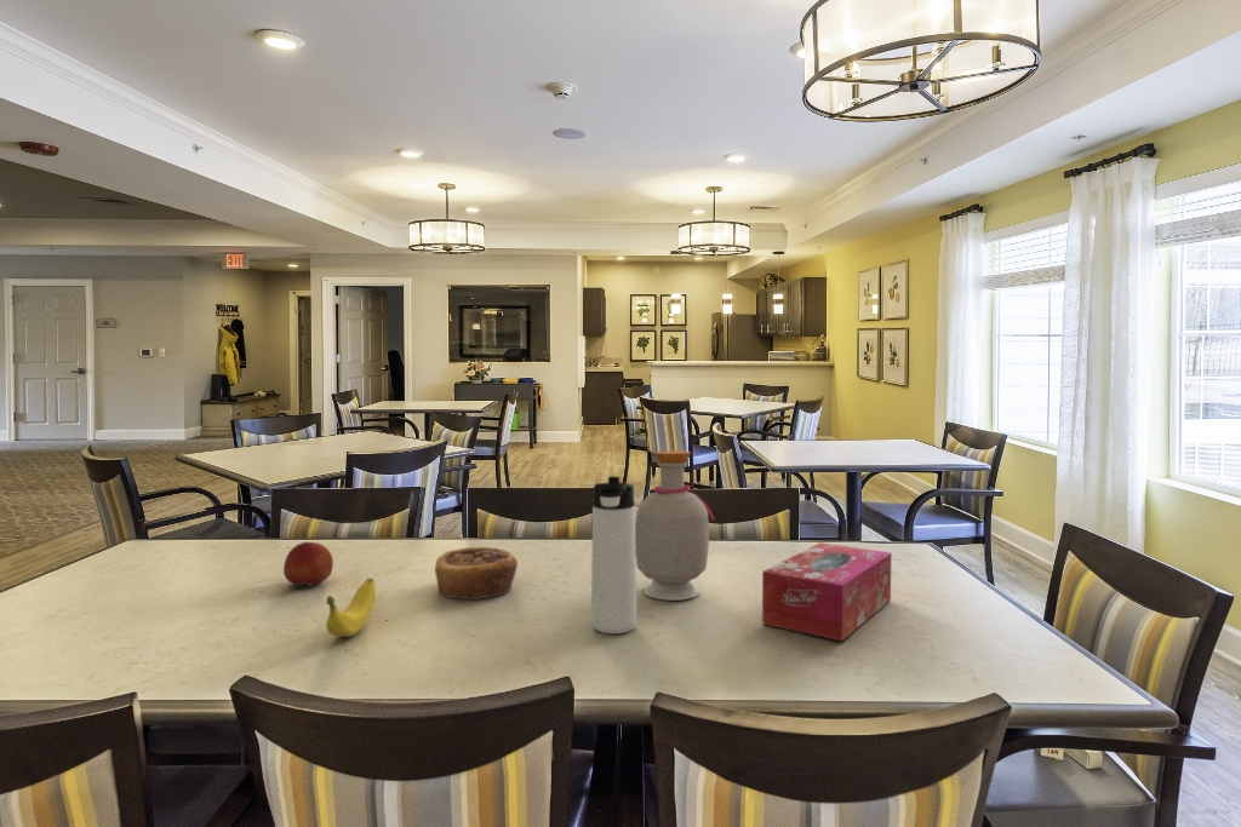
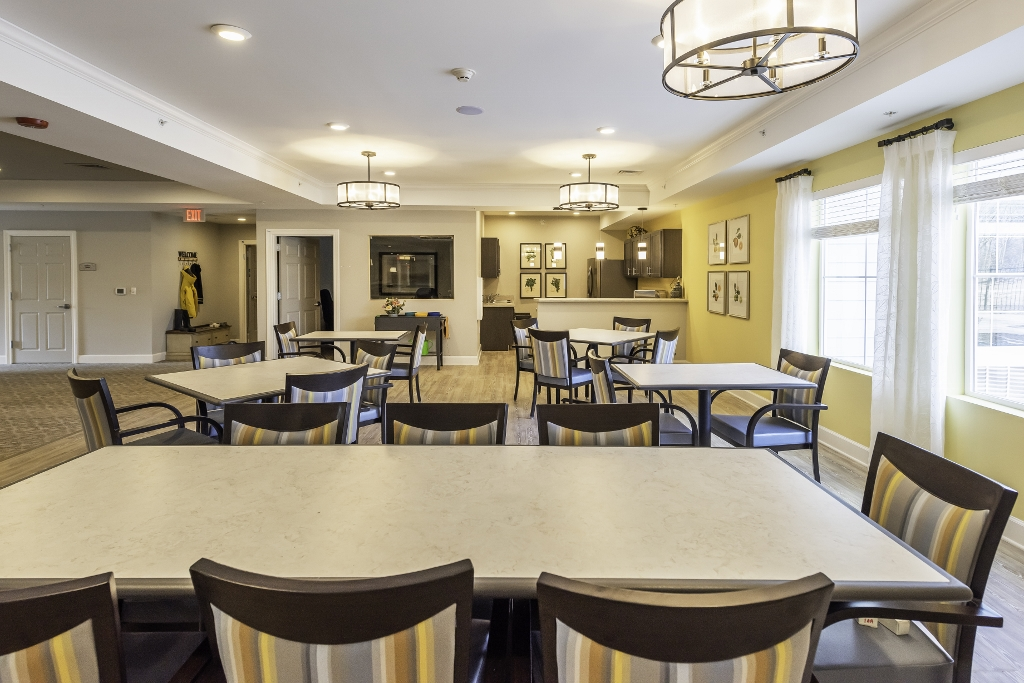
- tissue box (829, 586)
- fruit (308, 563)
- bottle (671, 522)
- thermos bottle (612, 555)
- pastry (476, 570)
- banana (349, 607)
